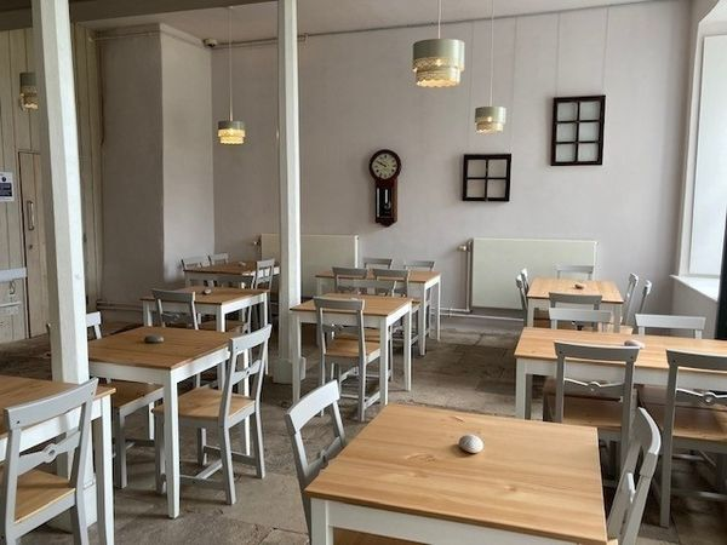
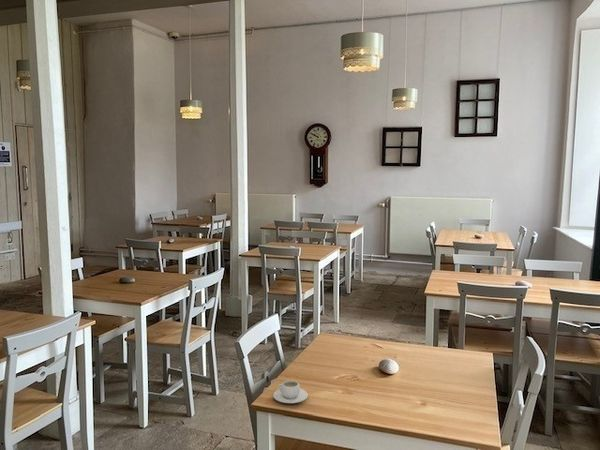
+ teacup (290, 390)
